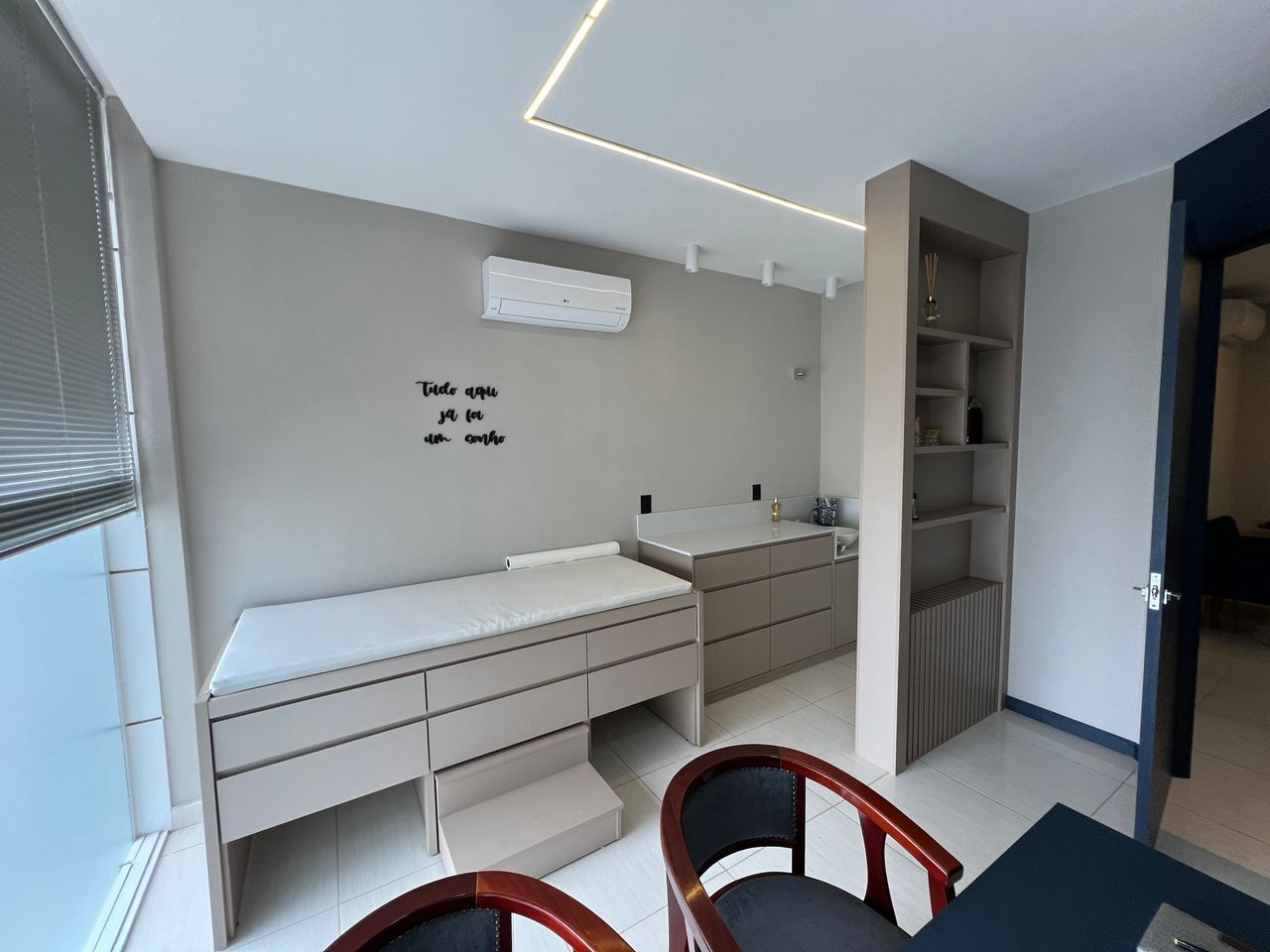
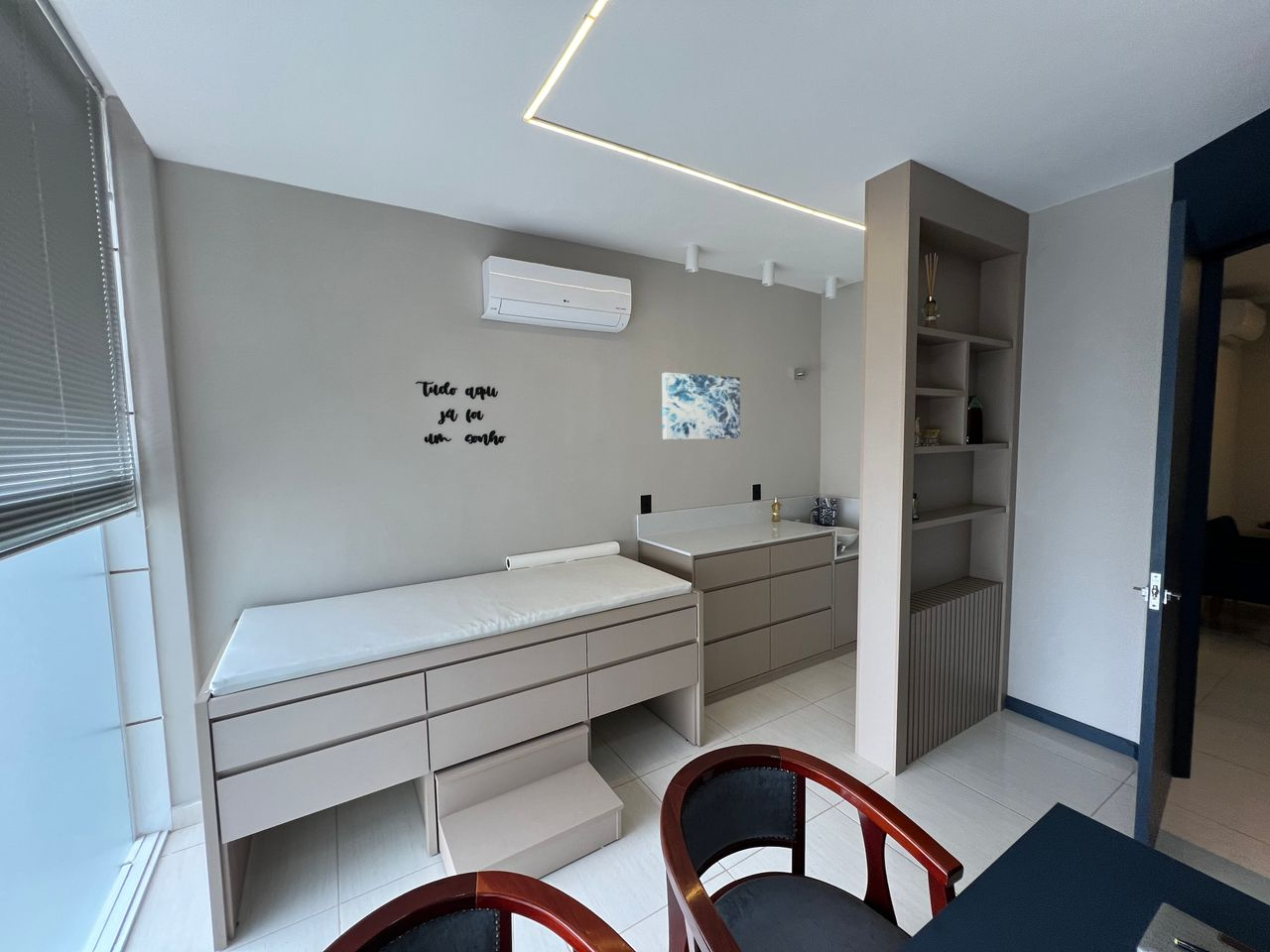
+ wall art (702, 407)
